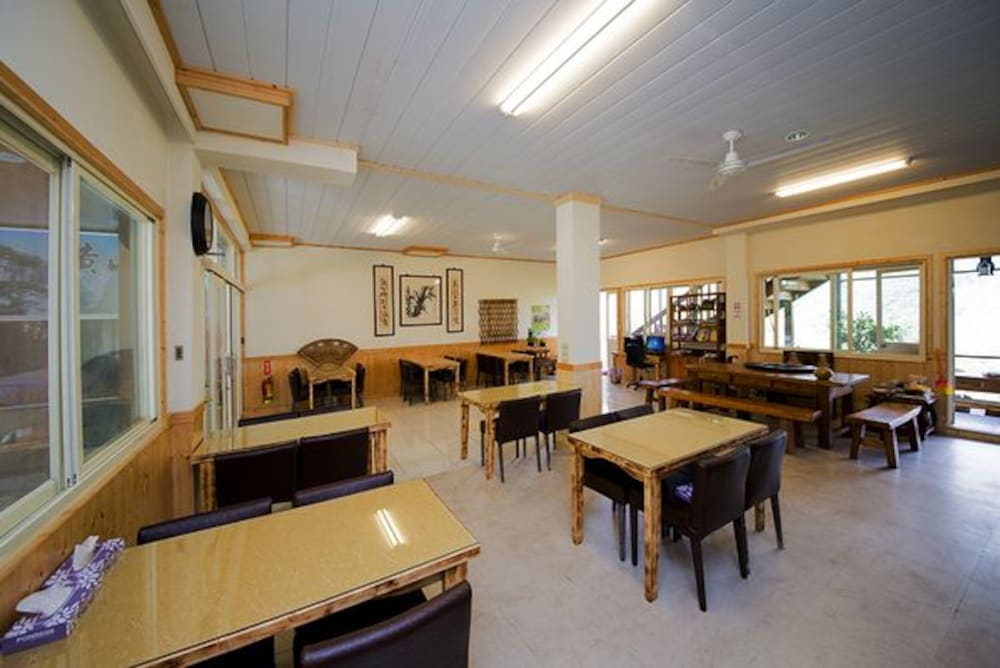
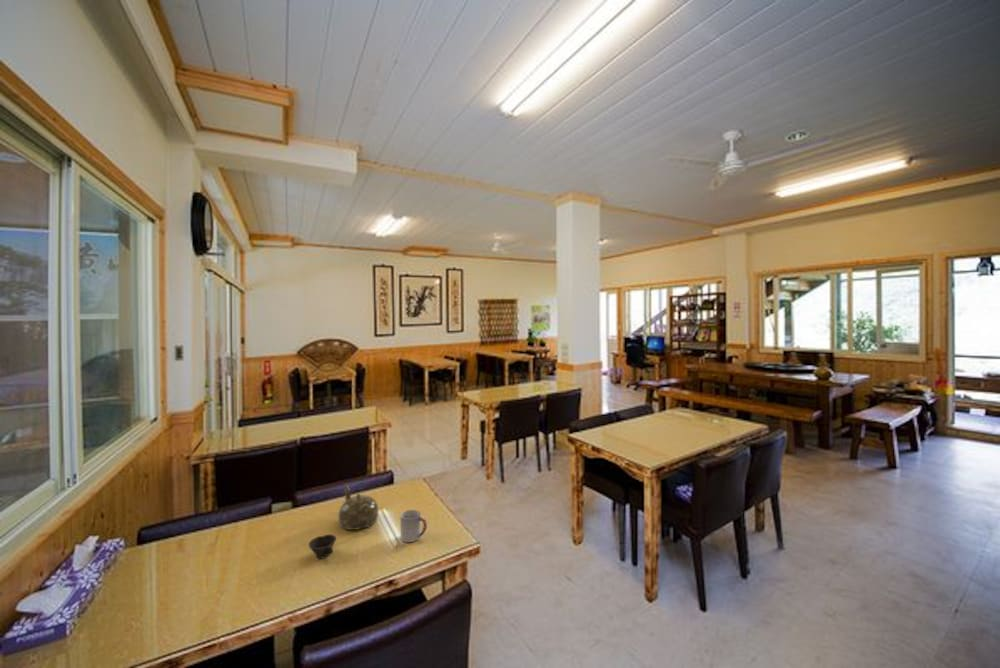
+ cup (414, 526)
+ teapot (357, 506)
+ cup (323, 548)
